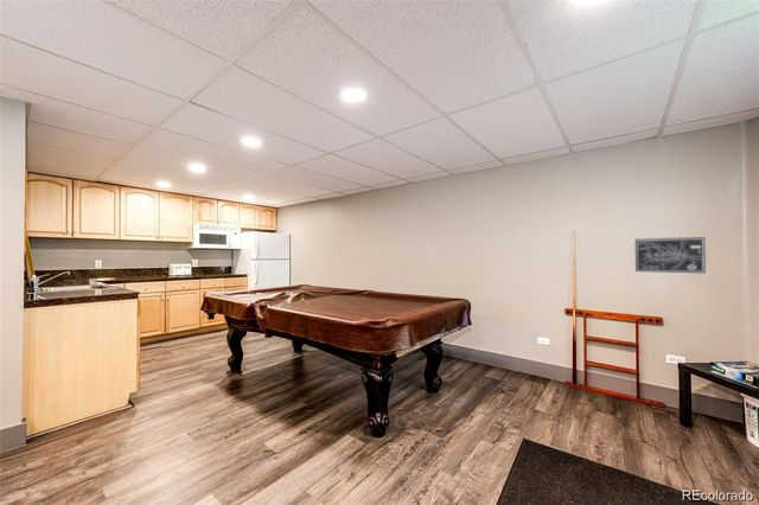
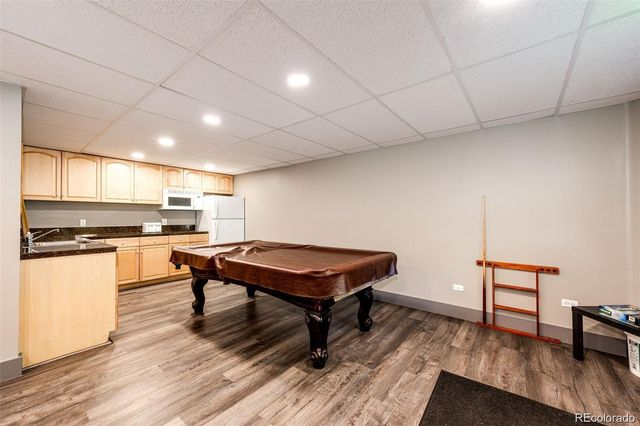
- wall art (668, 255)
